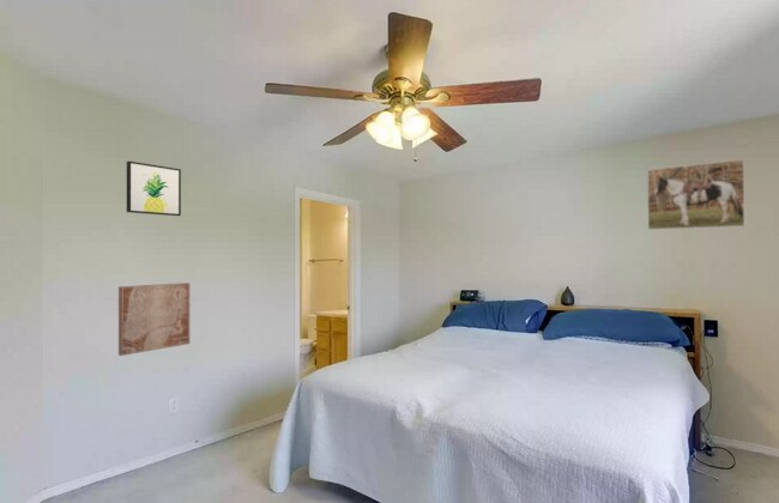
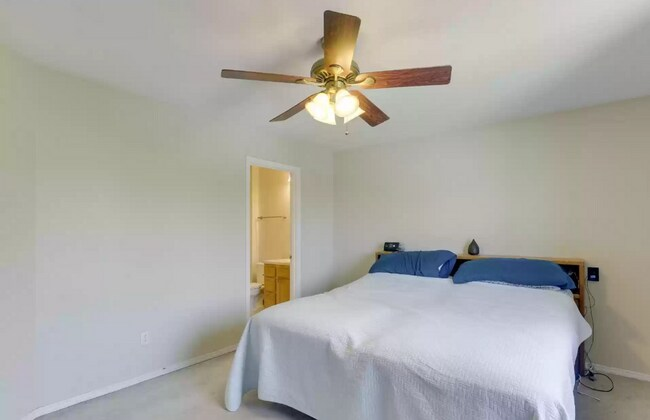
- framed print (693, 196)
- wall art (155, 189)
- wall art (156, 316)
